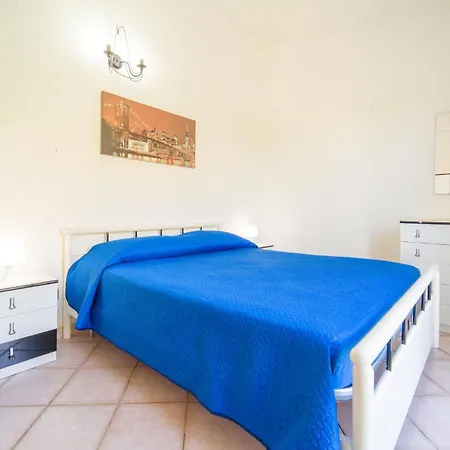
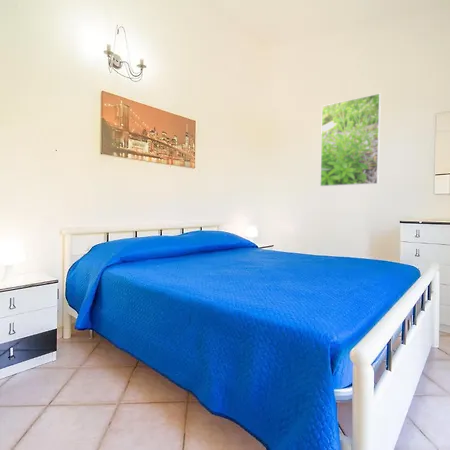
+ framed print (348, 142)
